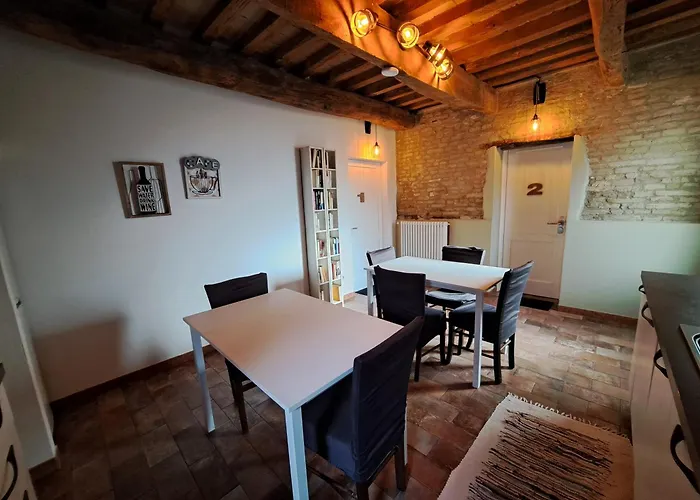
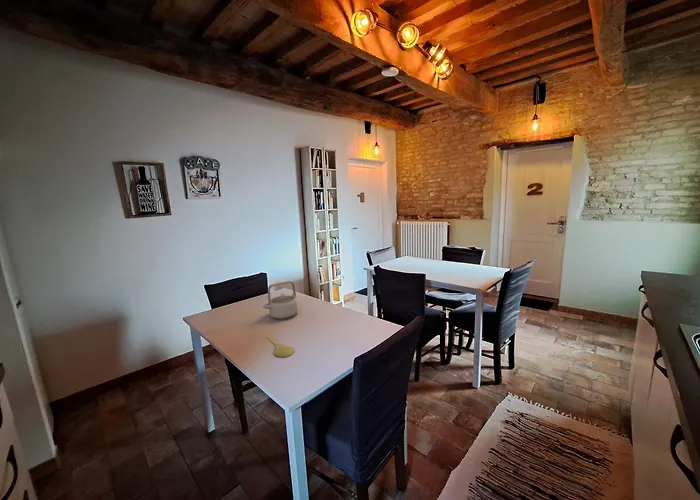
+ teapot (279, 299)
+ spoon (277, 344)
